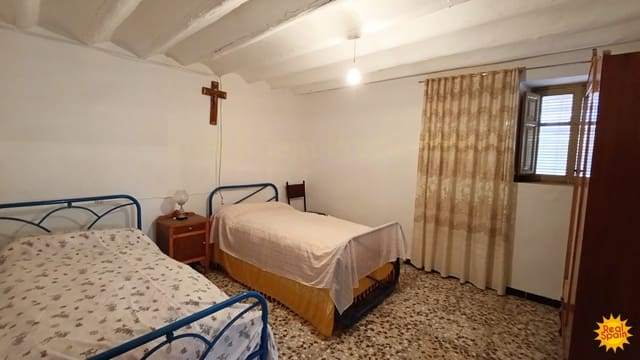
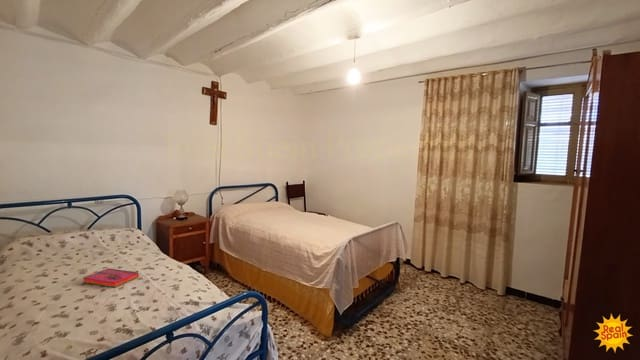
+ hardback book (111, 277)
